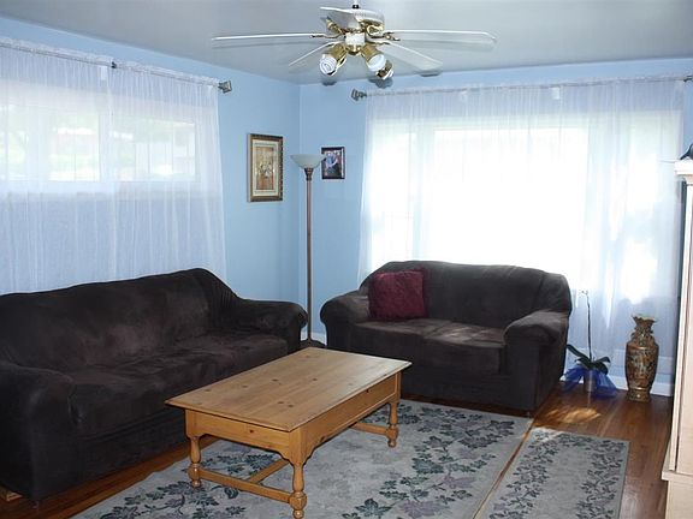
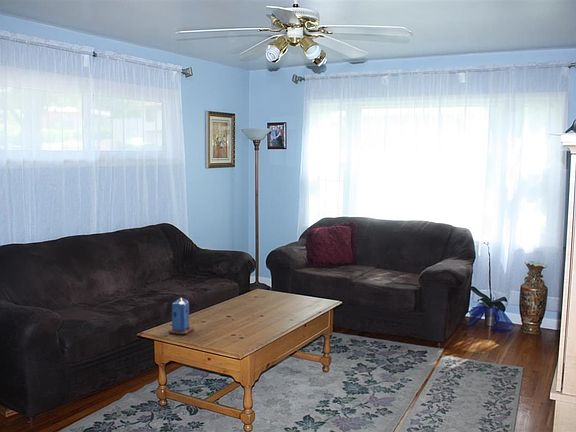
+ candle (181, 314)
